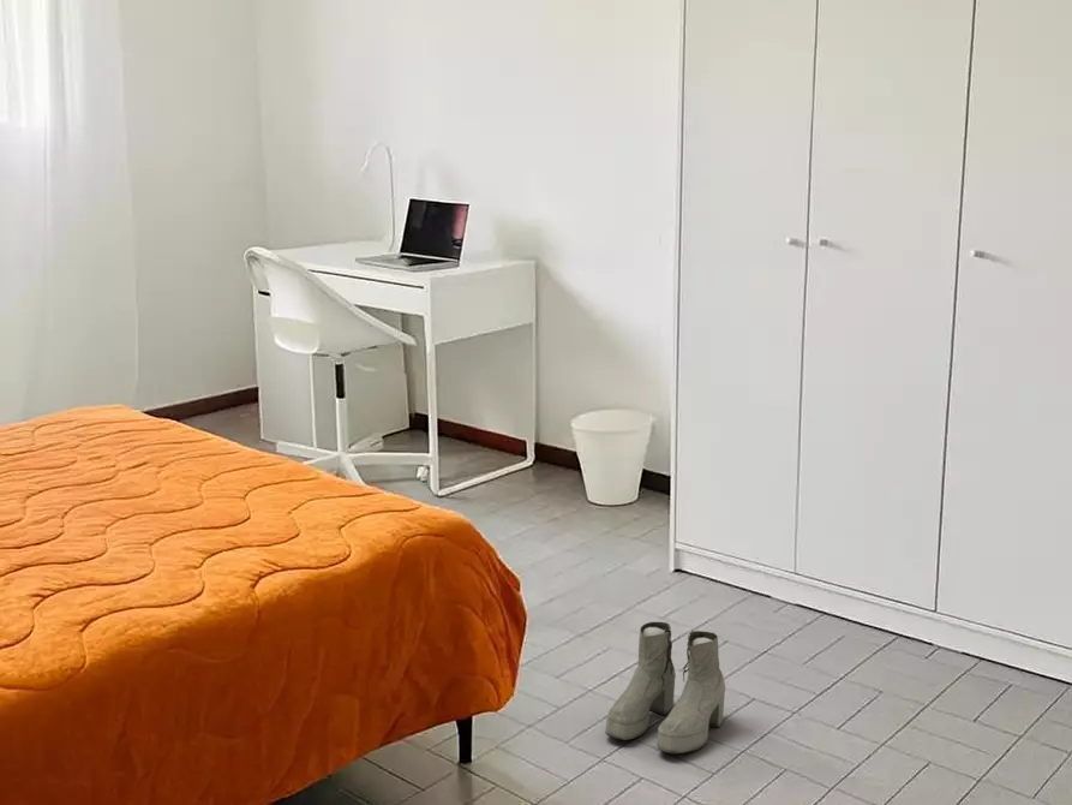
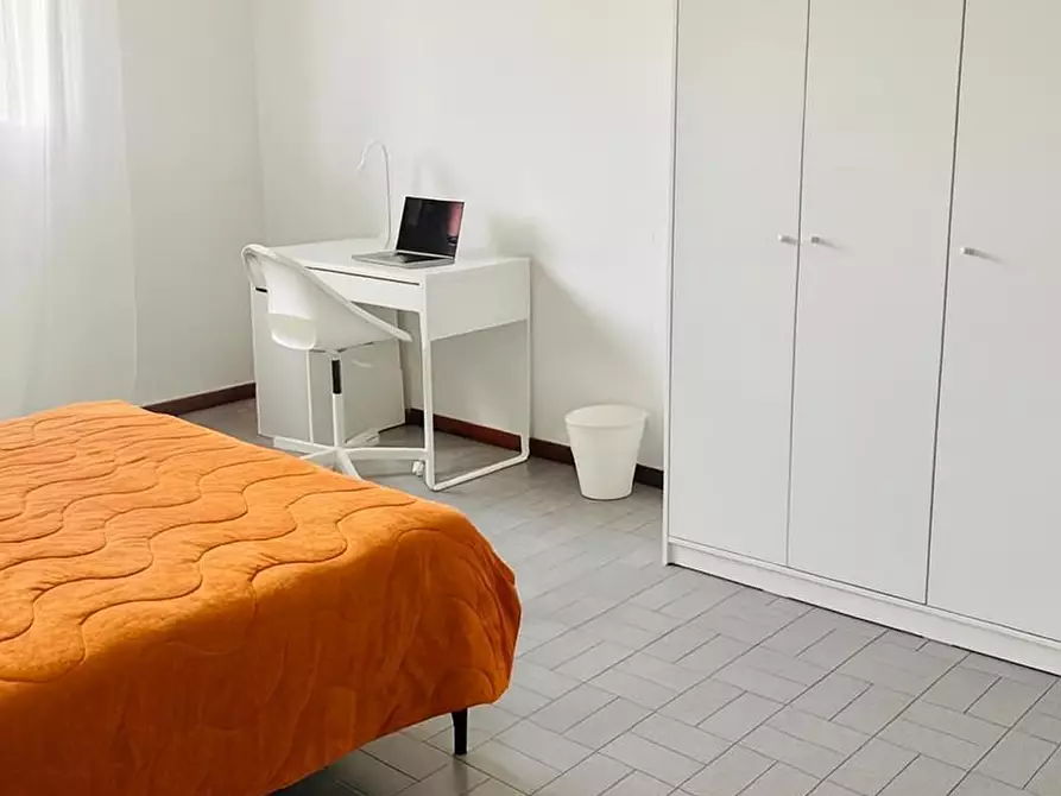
- boots (667, 682)
